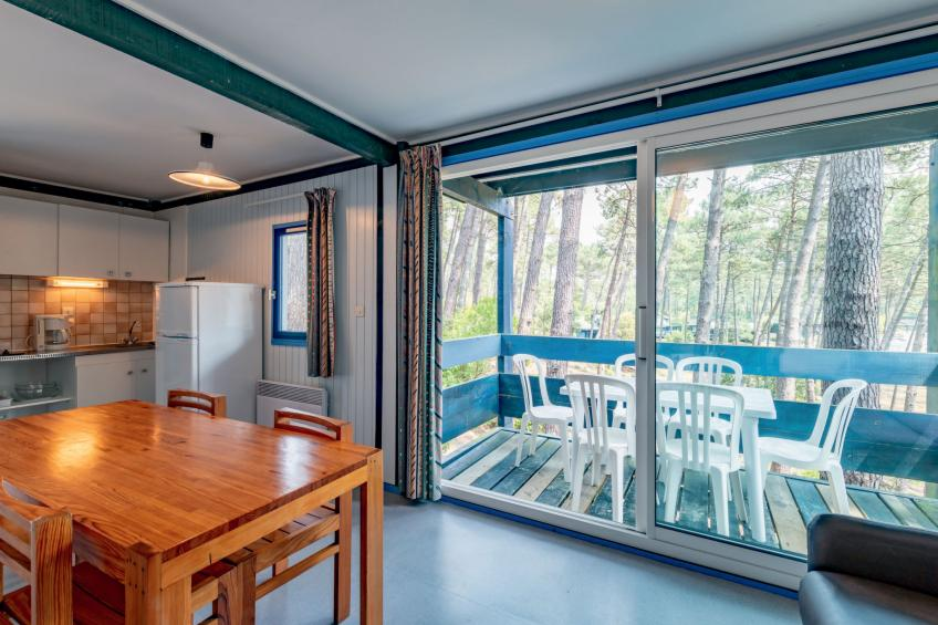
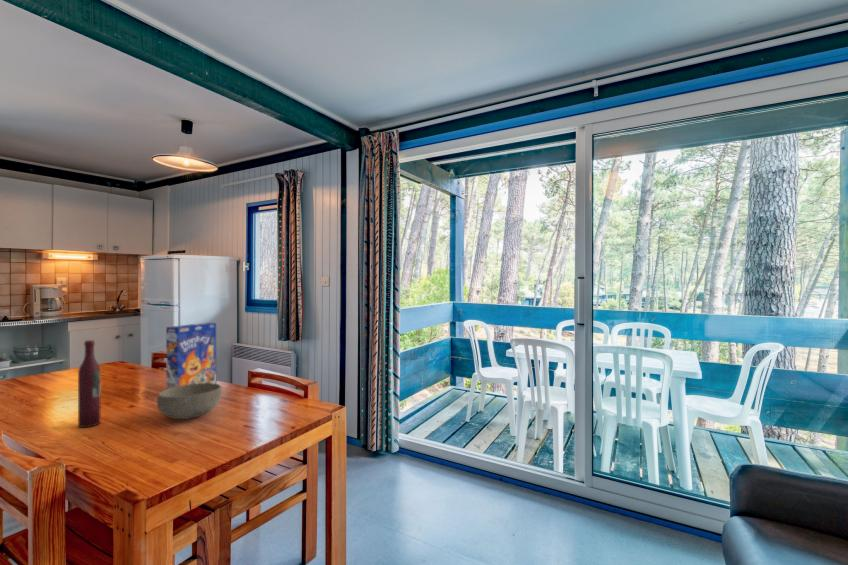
+ wine bottle (89, 382)
+ cereal box (192, 356)
+ bowl (190, 402)
